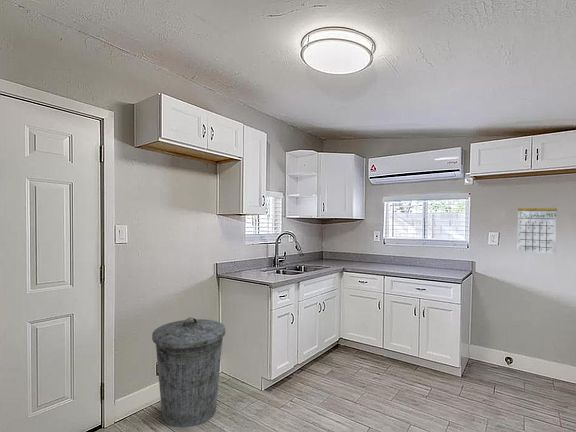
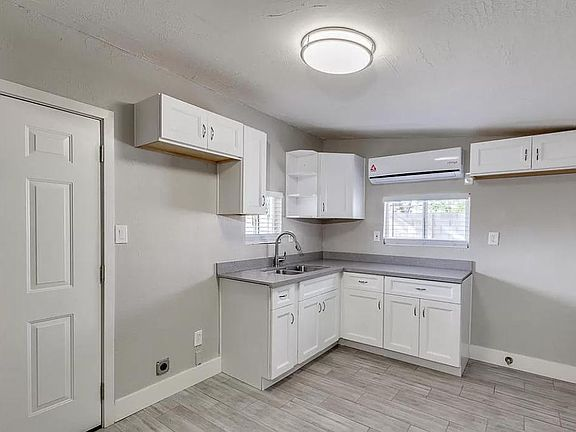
- calendar (536, 225)
- trash can (189, 364)
